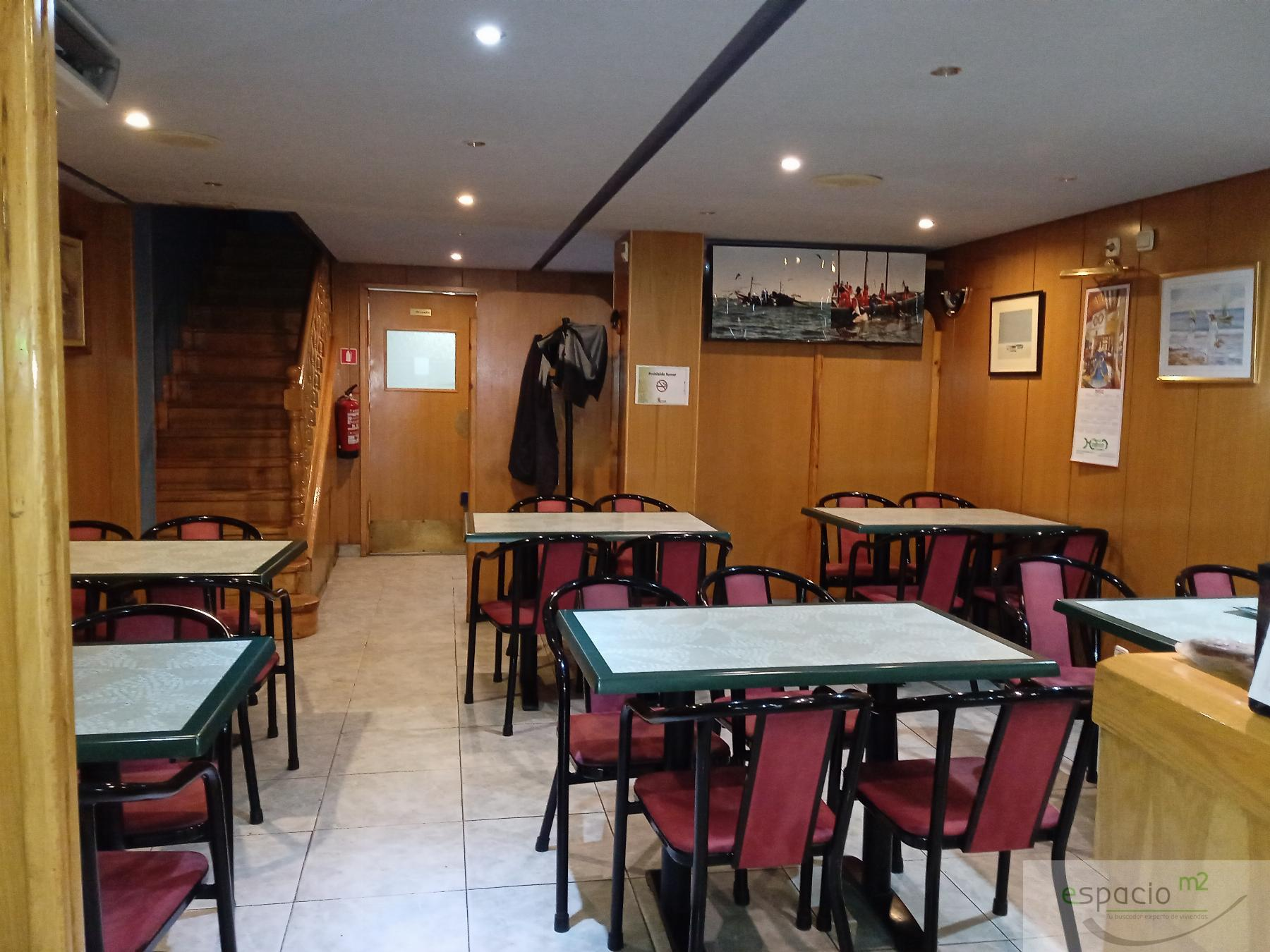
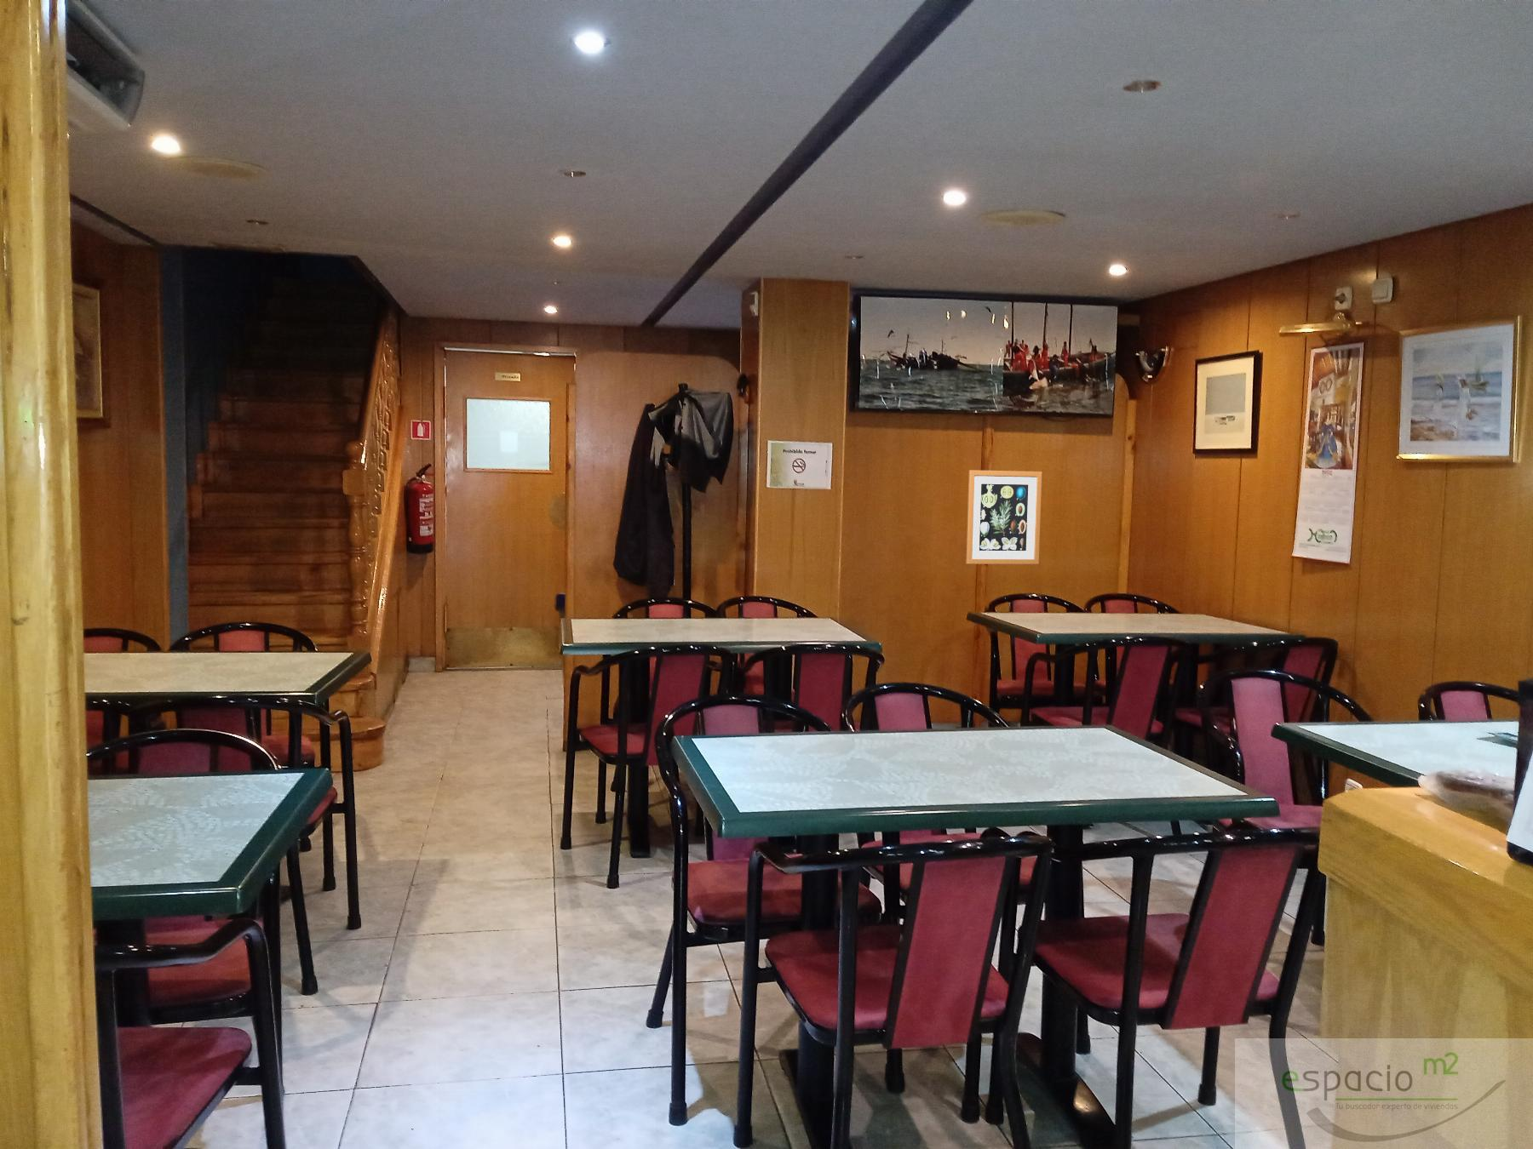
+ wall art (1004, 518)
